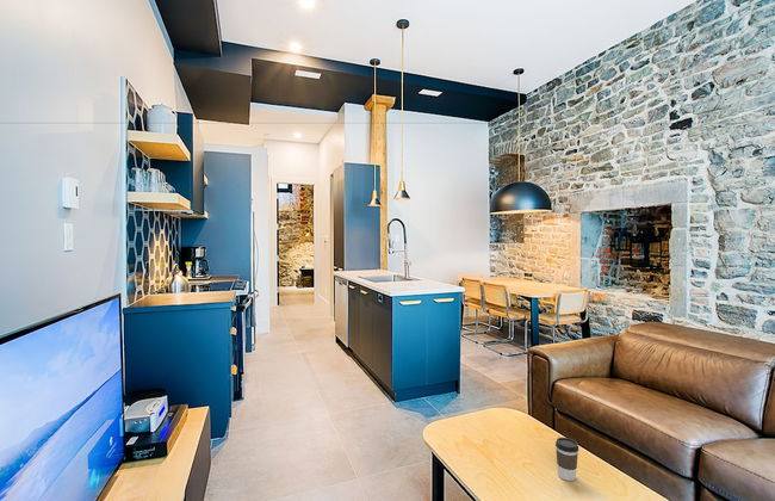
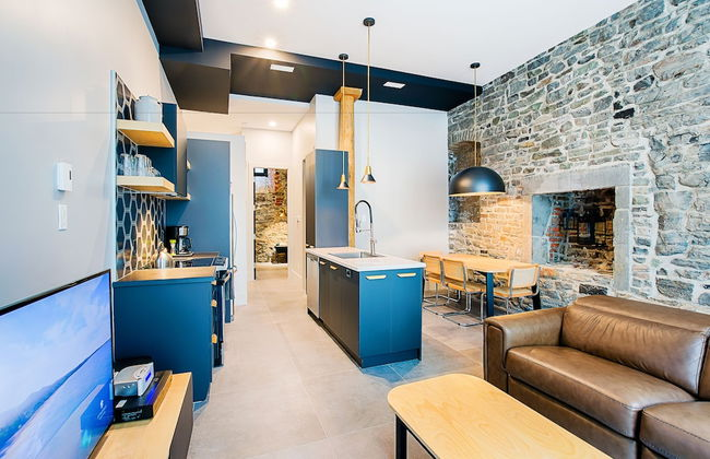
- coffee cup (566, 458)
